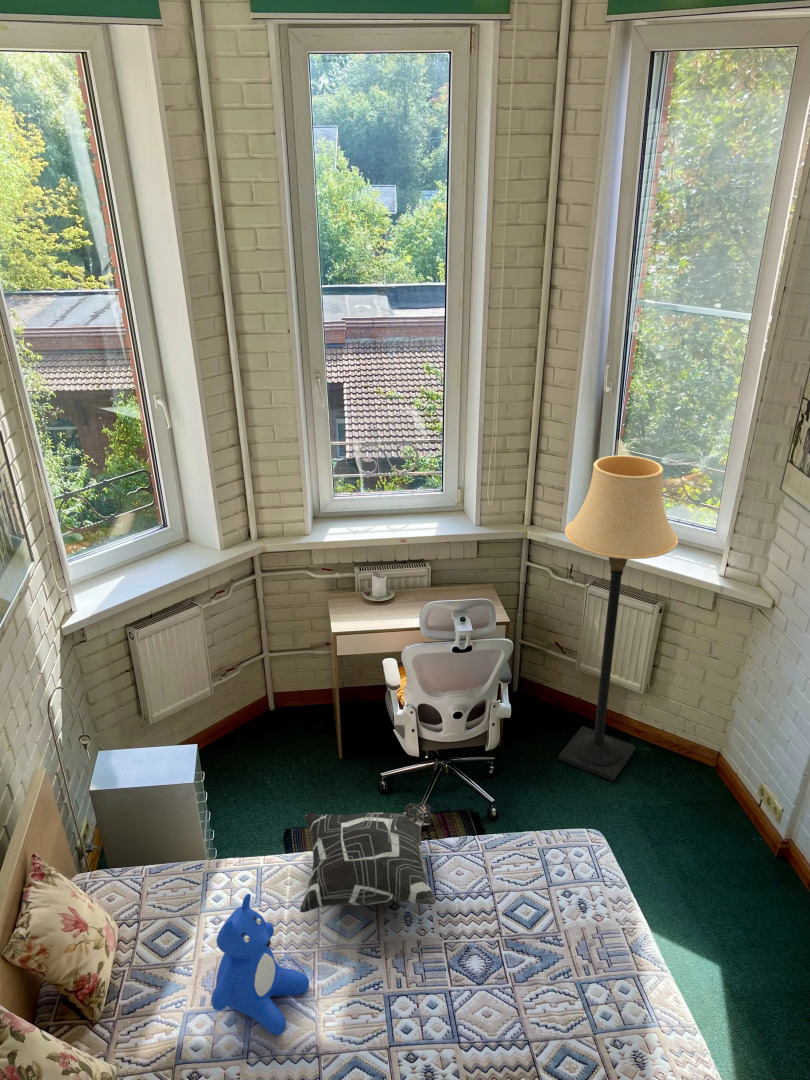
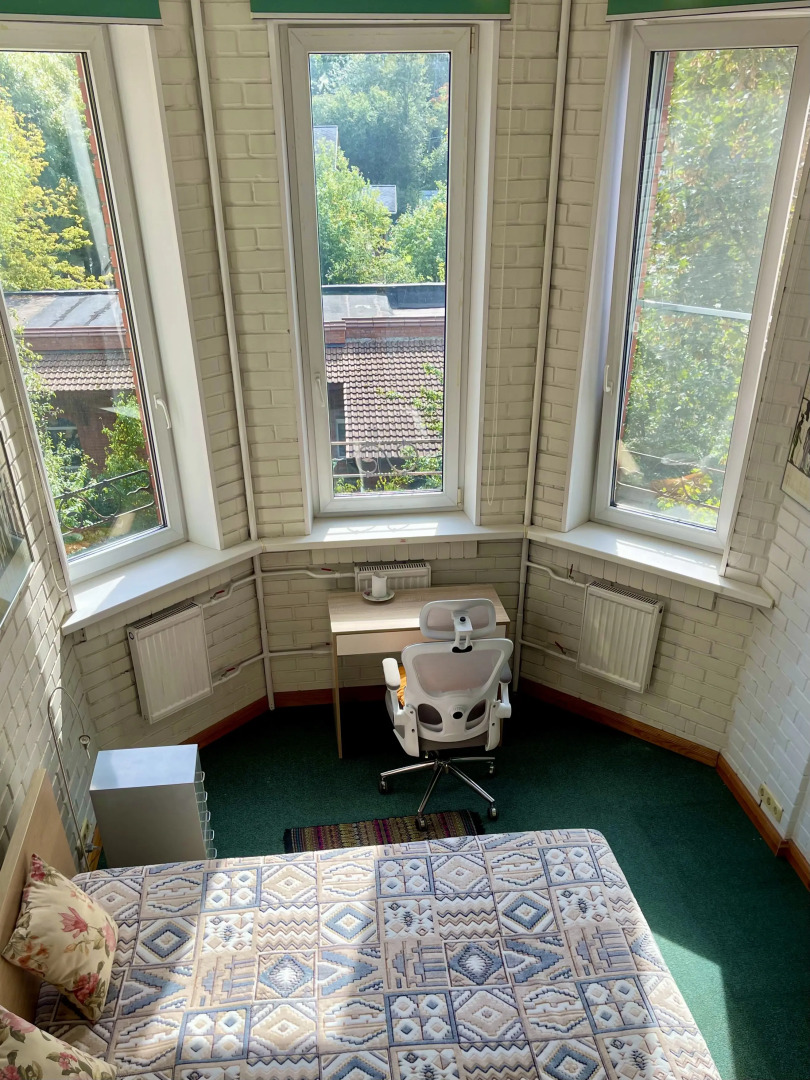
- decorative pillow (369, 853)
- lamp (611, 622)
- teddy bear (258, 958)
